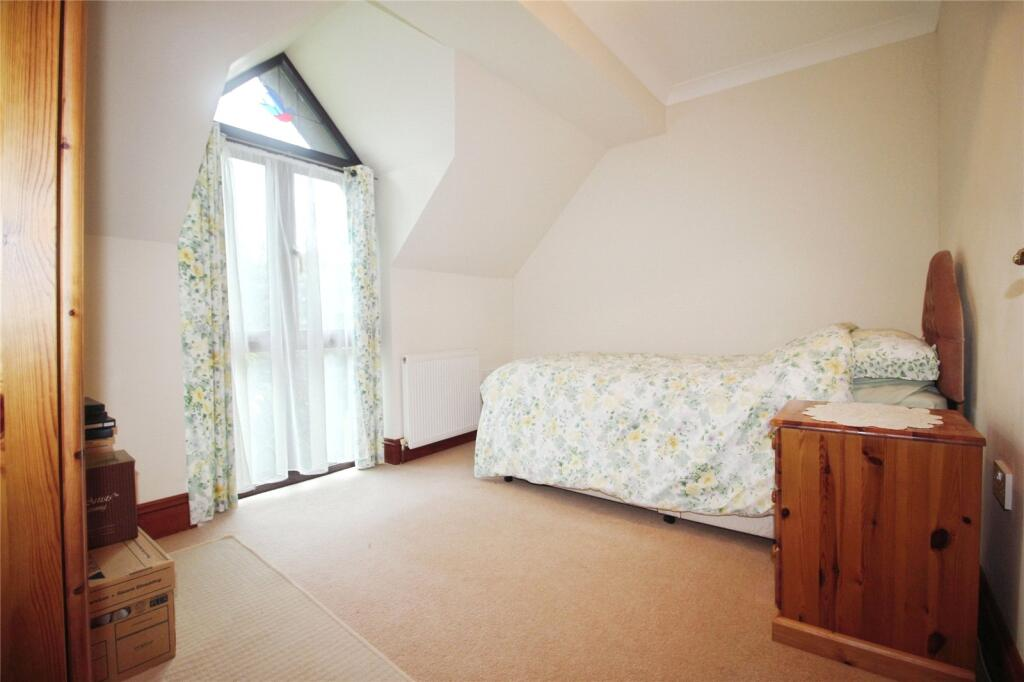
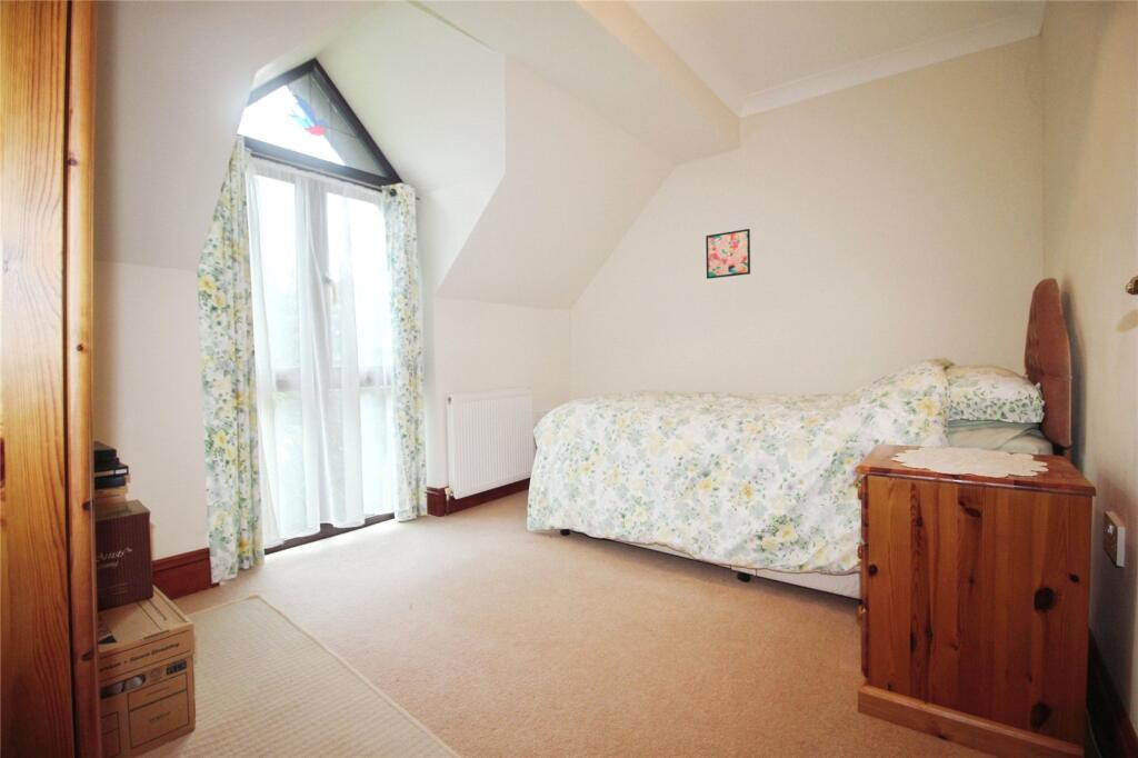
+ wall art (727, 253)
